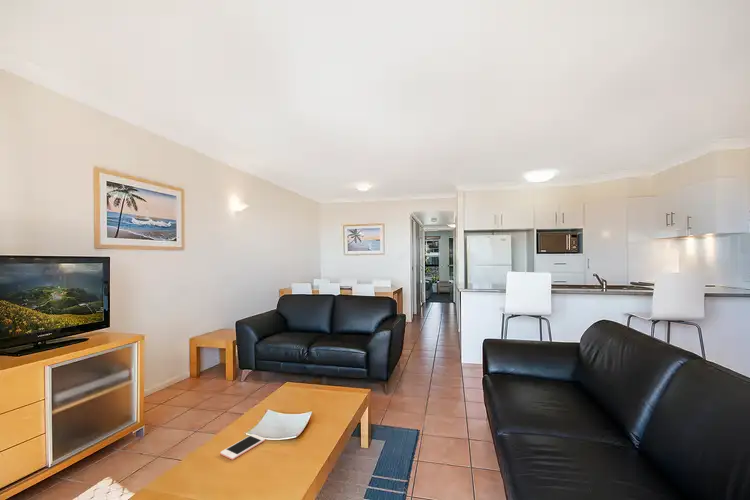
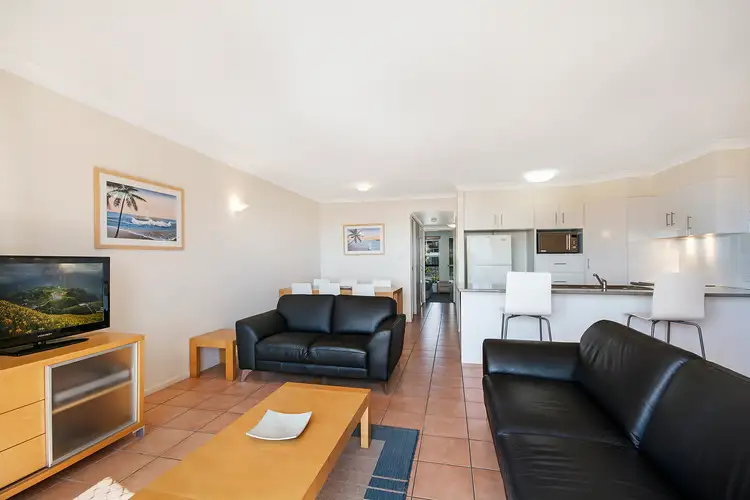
- cell phone (243, 446)
